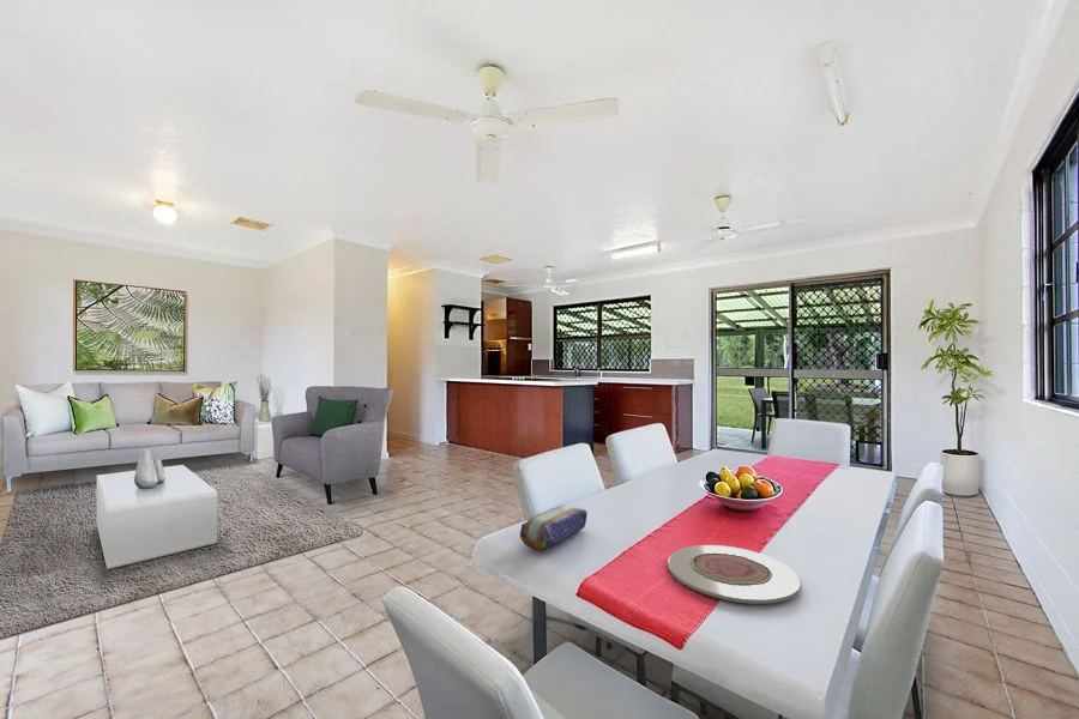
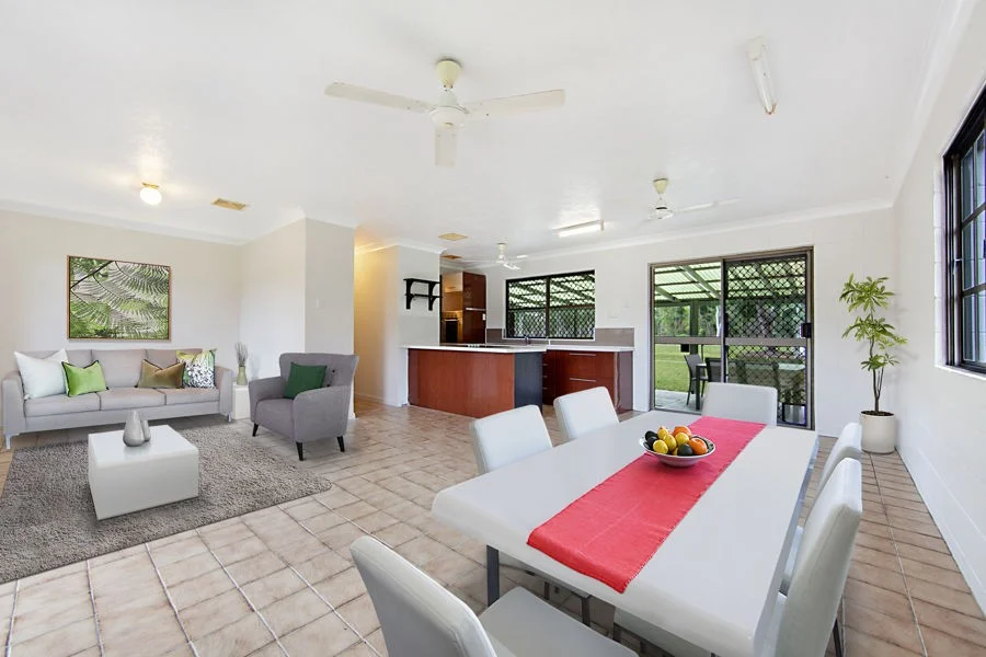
- plate (730, 569)
- pencil case (554, 525)
